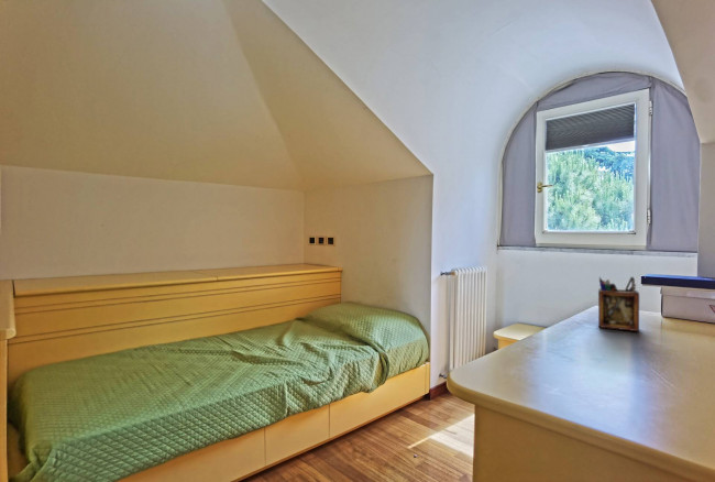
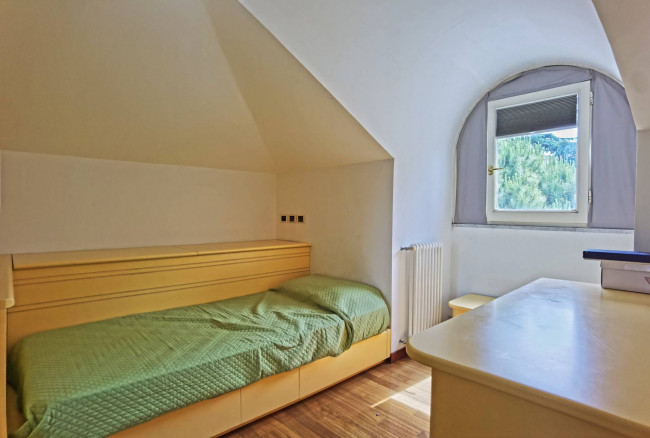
- desk organizer (617, 302)
